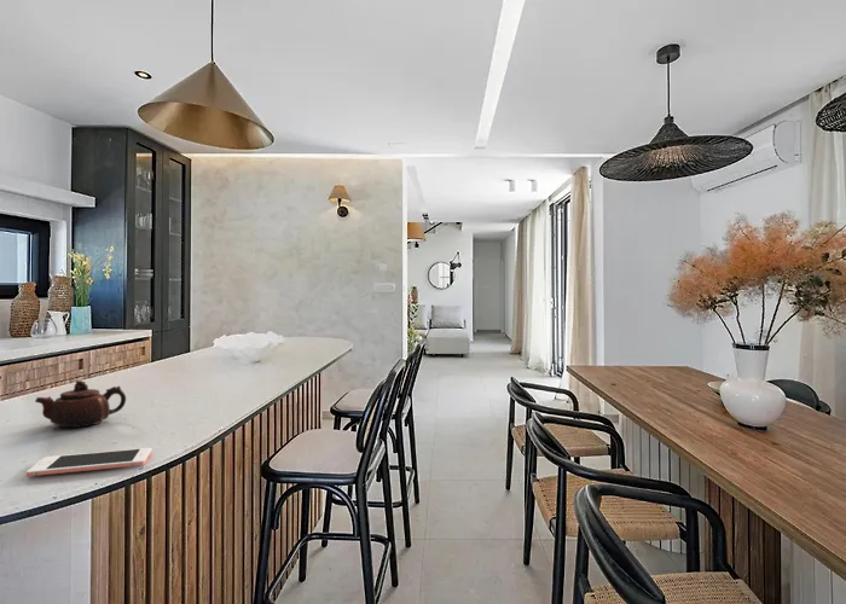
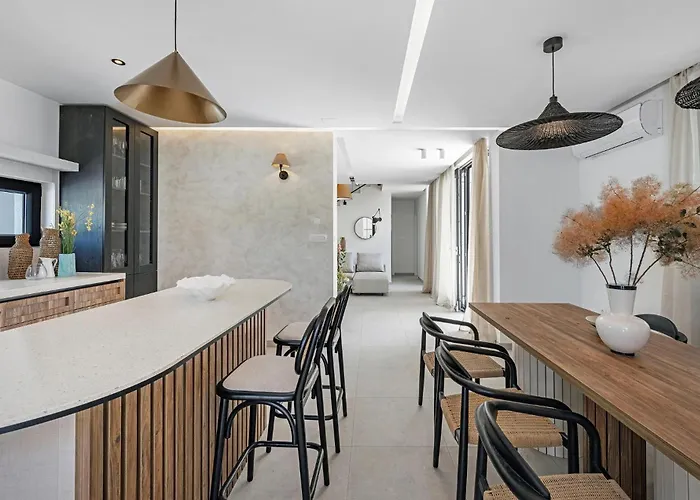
- teapot (82, 401)
- cell phone (93, 460)
